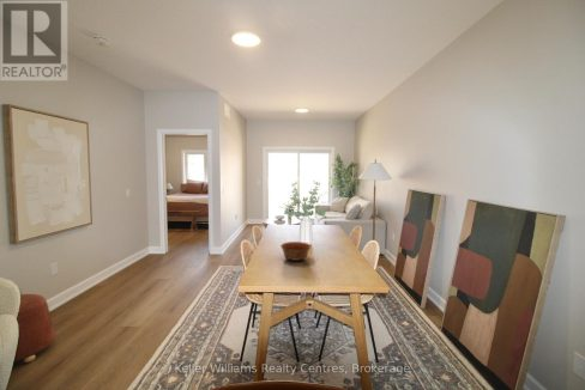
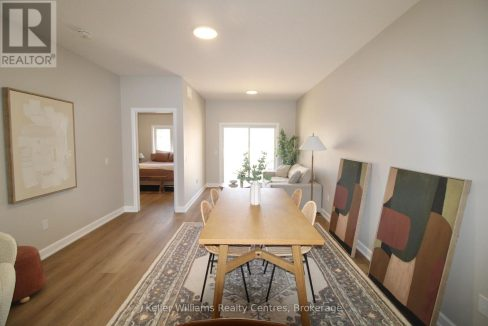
- bowl (295, 251)
